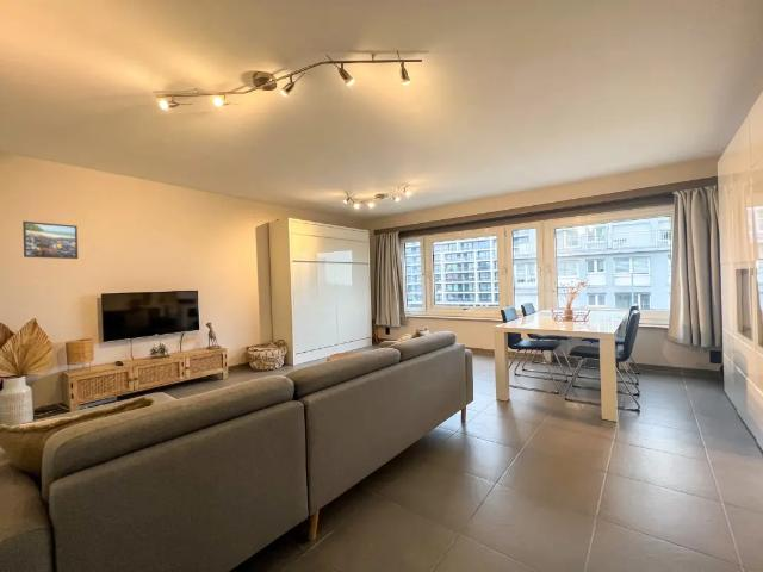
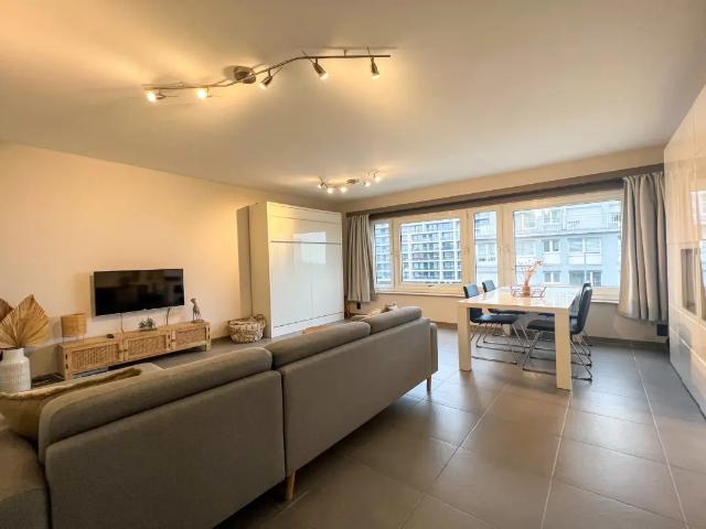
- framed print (51, 241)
